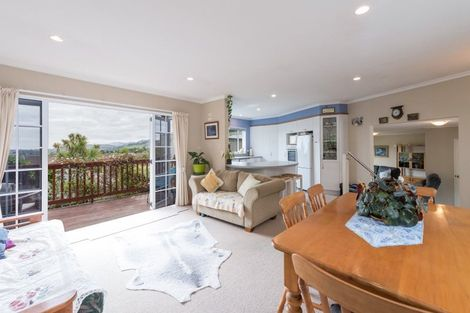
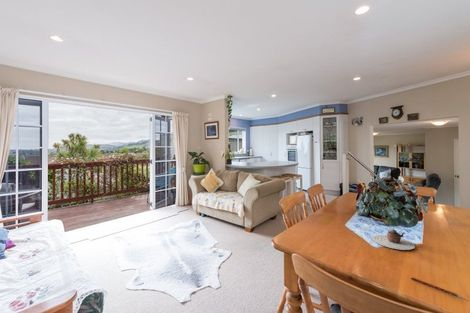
+ pen (435, 287)
+ teapot (392, 234)
